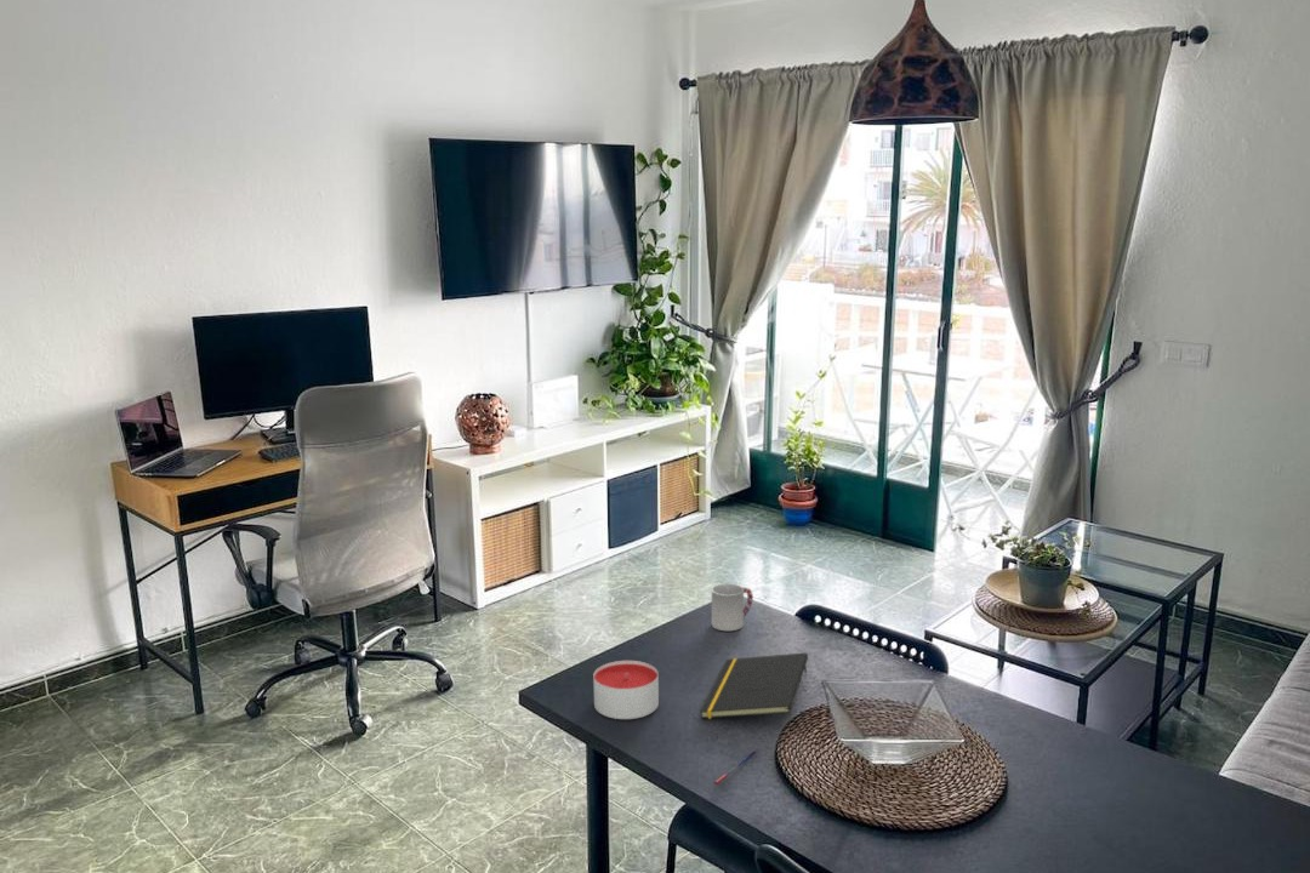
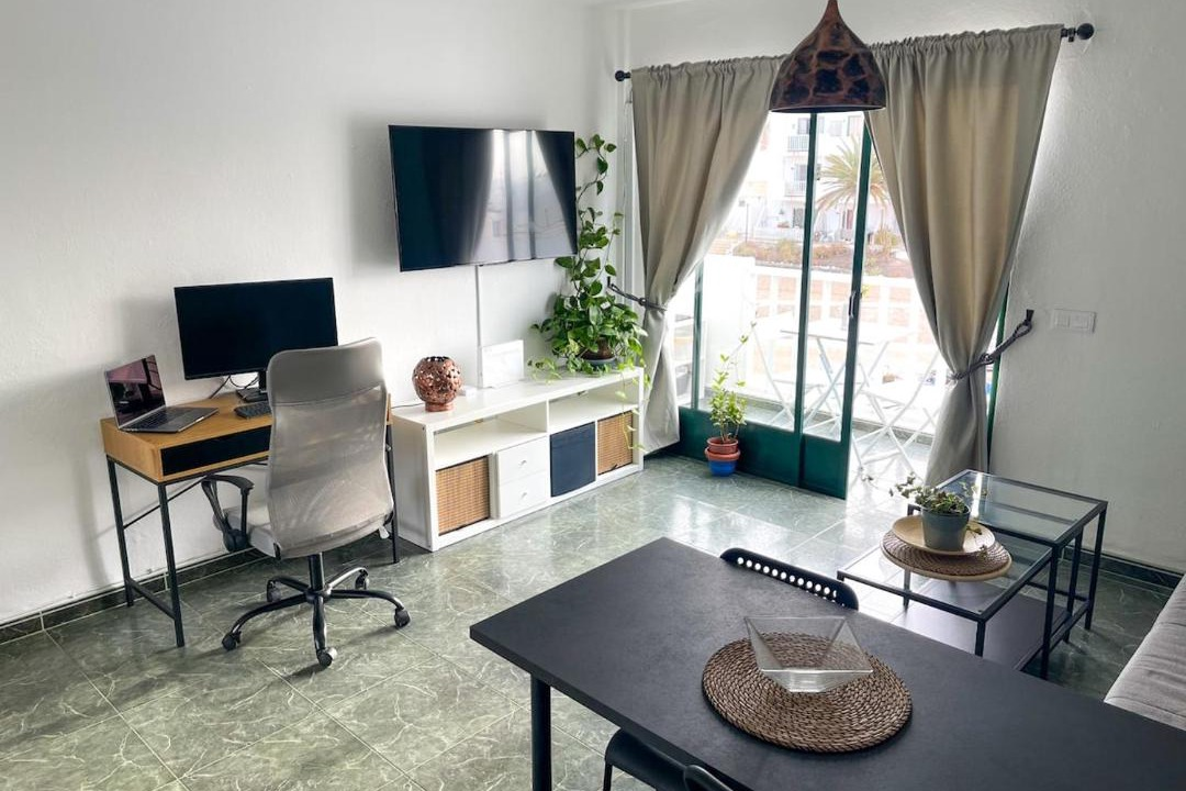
- notepad (756, 684)
- cup (733, 605)
- pen (736, 765)
- candle (626, 687)
